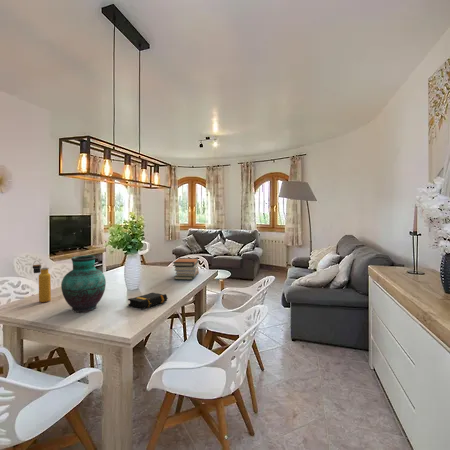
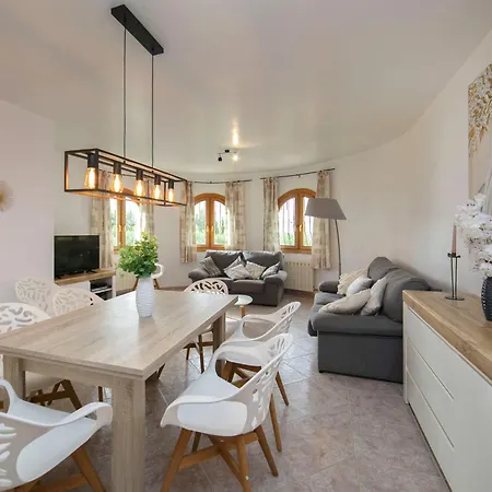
- book (150, 298)
- water bottle (41, 280)
- vase (84, 282)
- book stack (186, 268)
